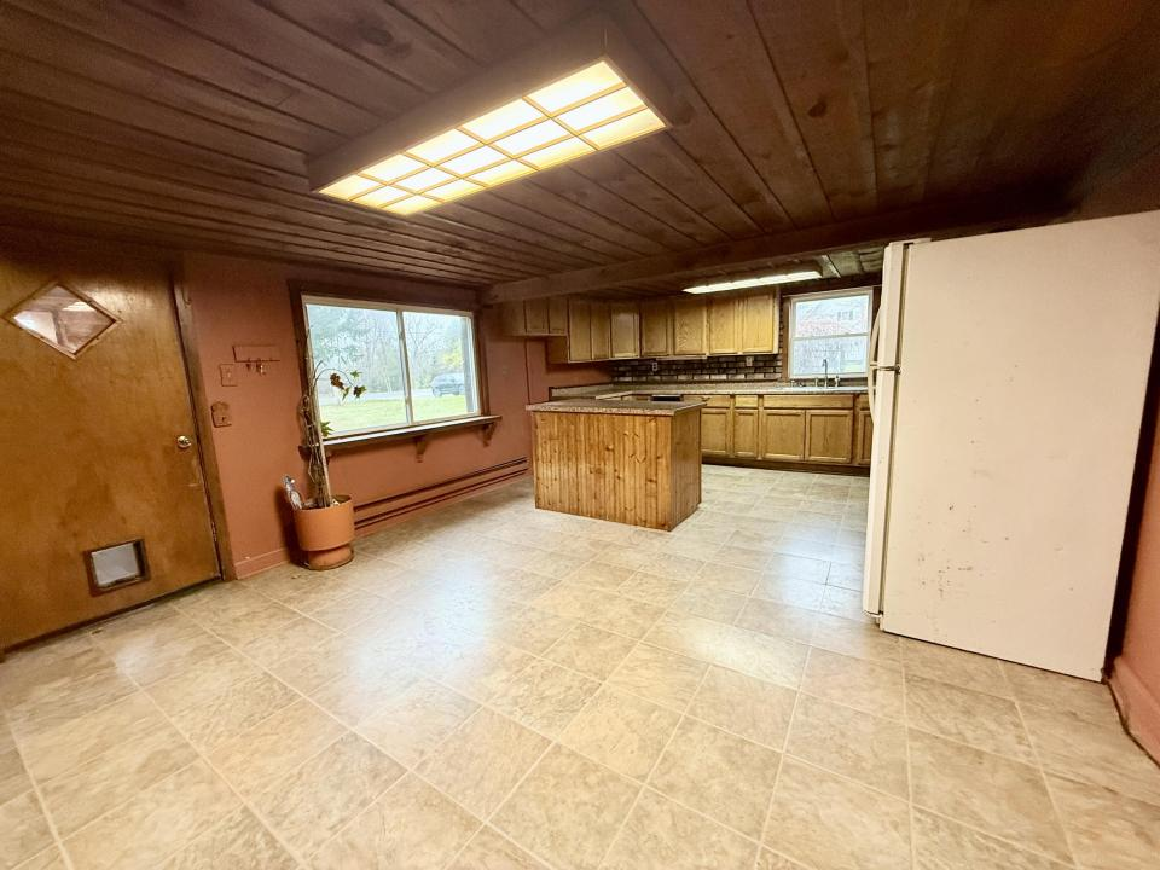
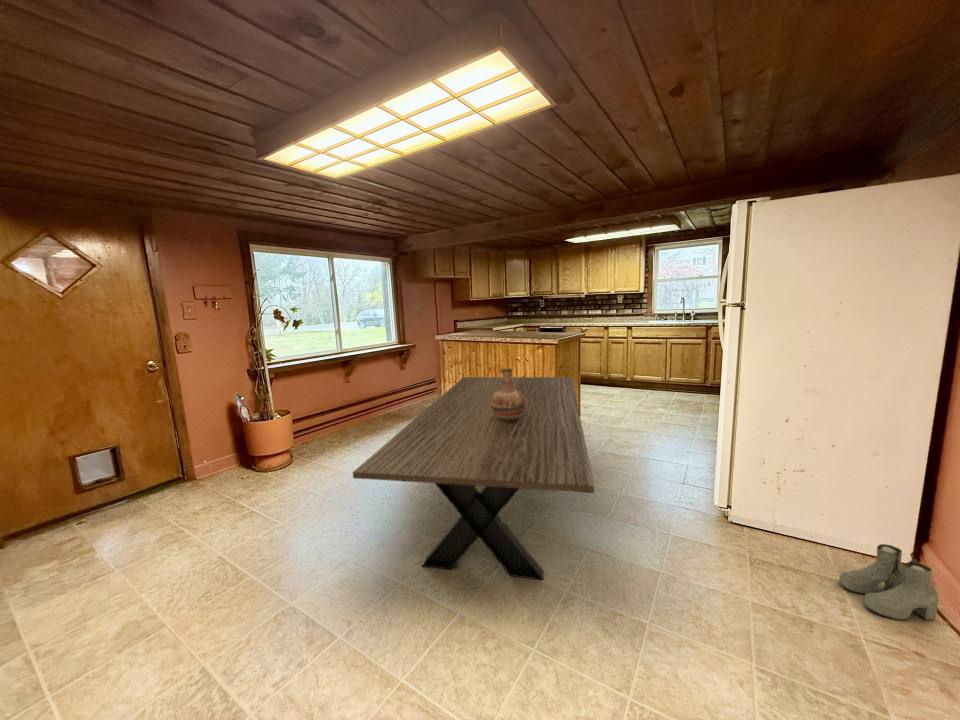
+ dining table (502, 452)
+ vase (507, 393)
+ boots (888, 578)
